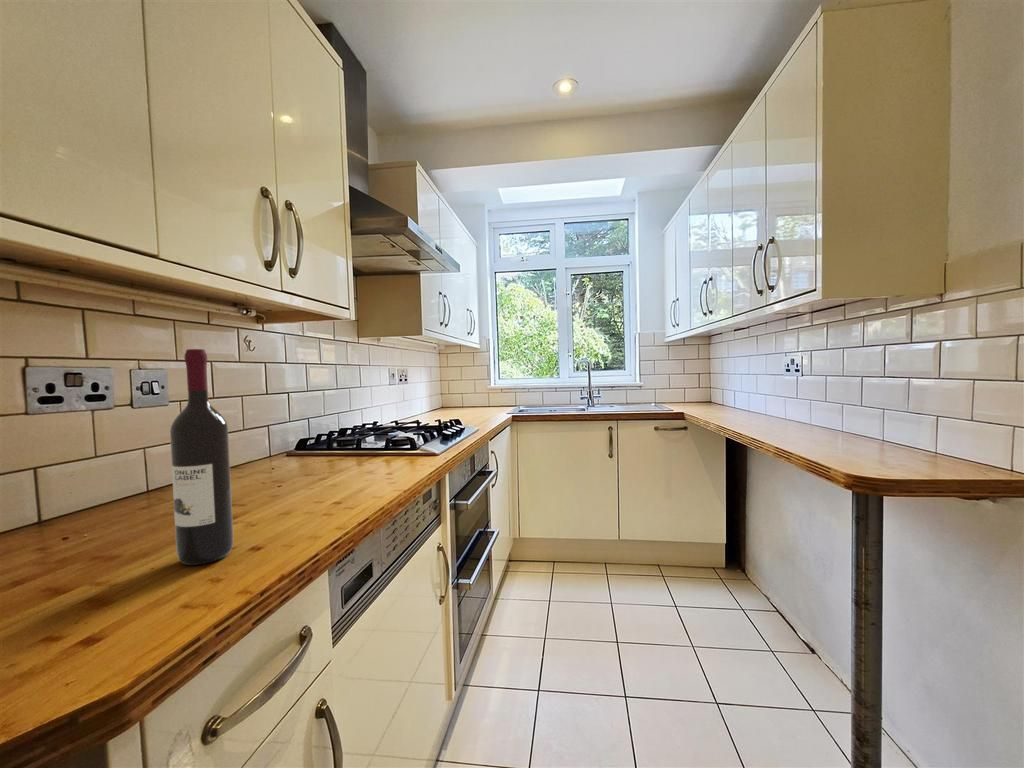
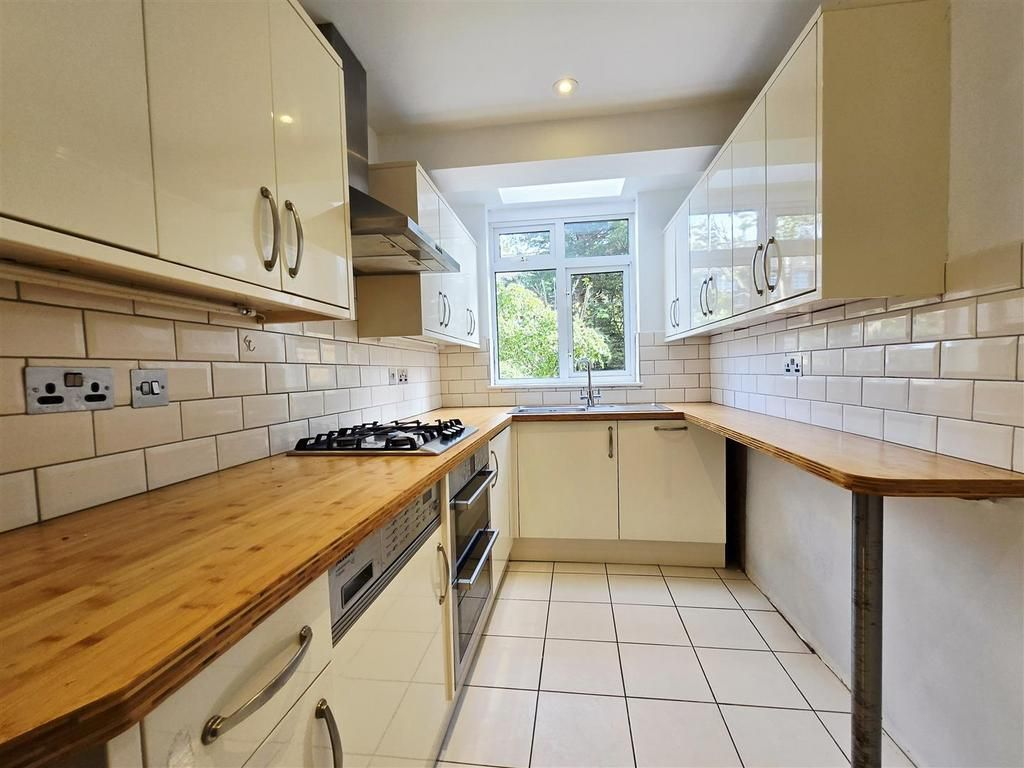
- wine bottle (201, 454)
